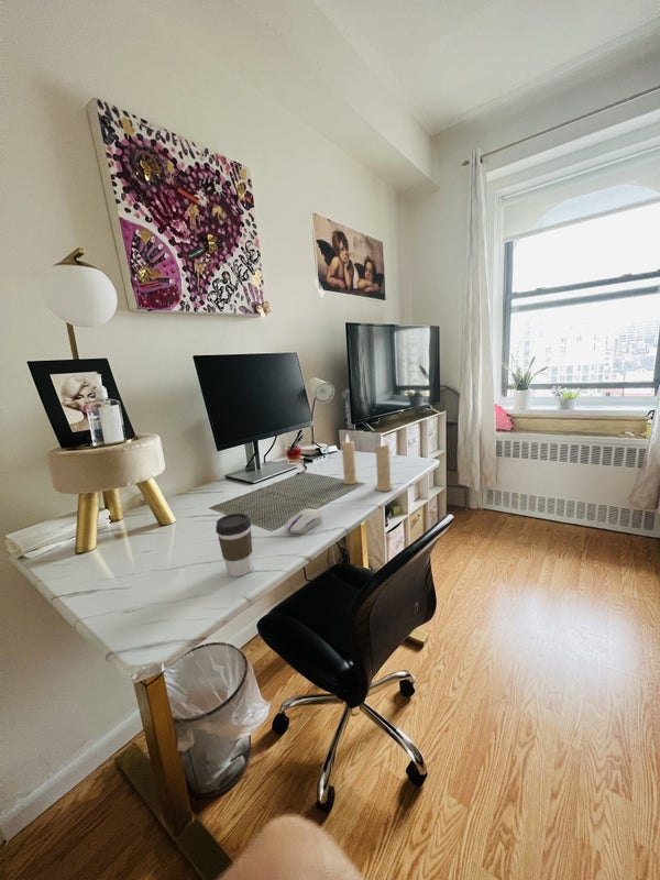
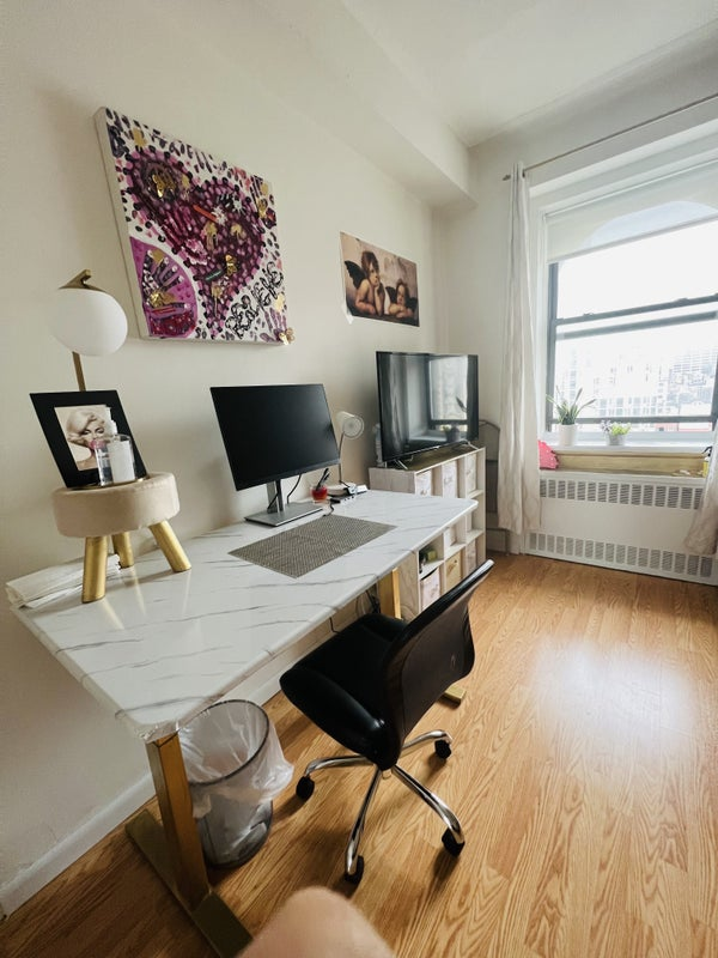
- candle (354, 459)
- coffee cup (235, 544)
- computer mouse (304, 519)
